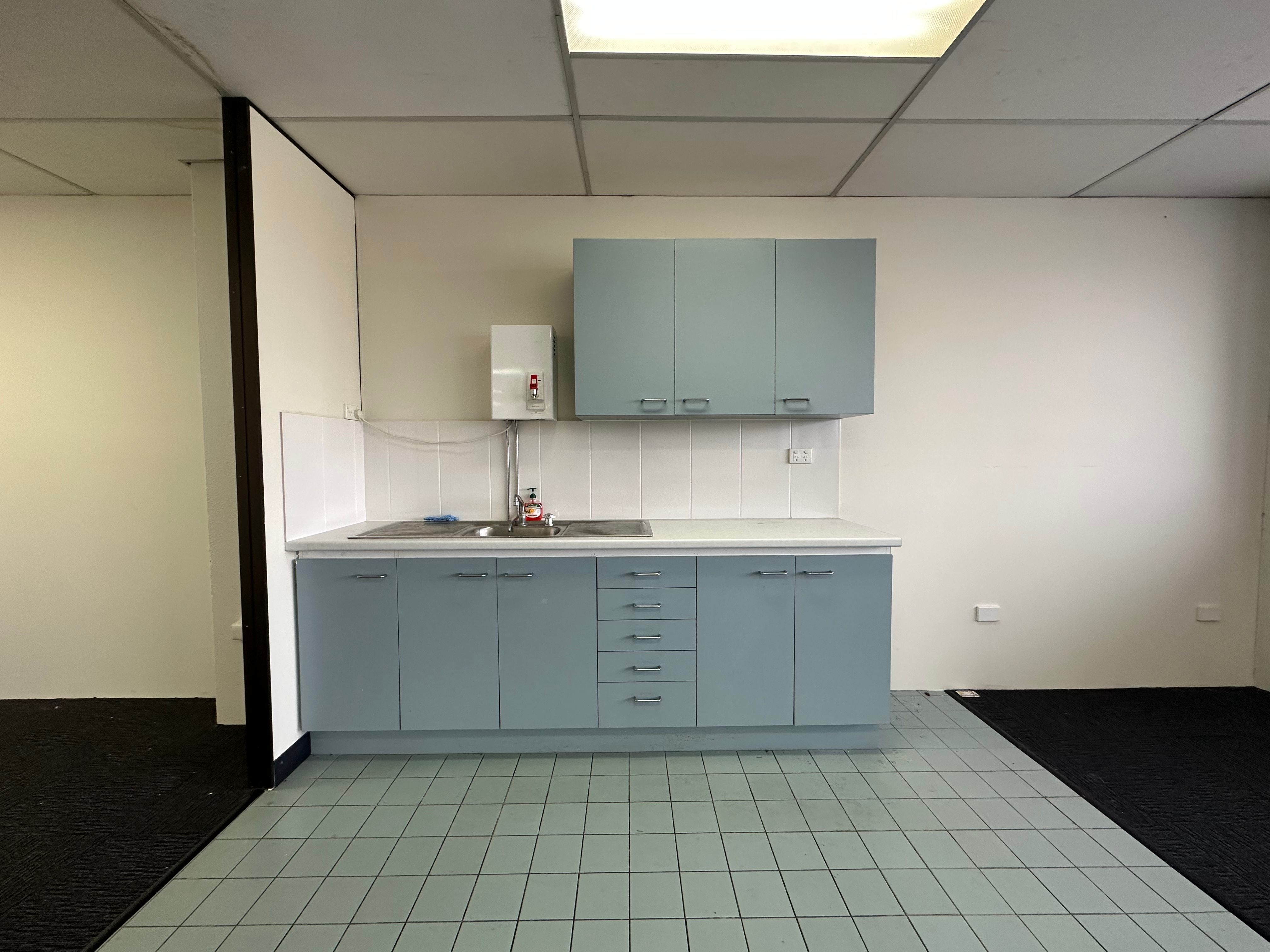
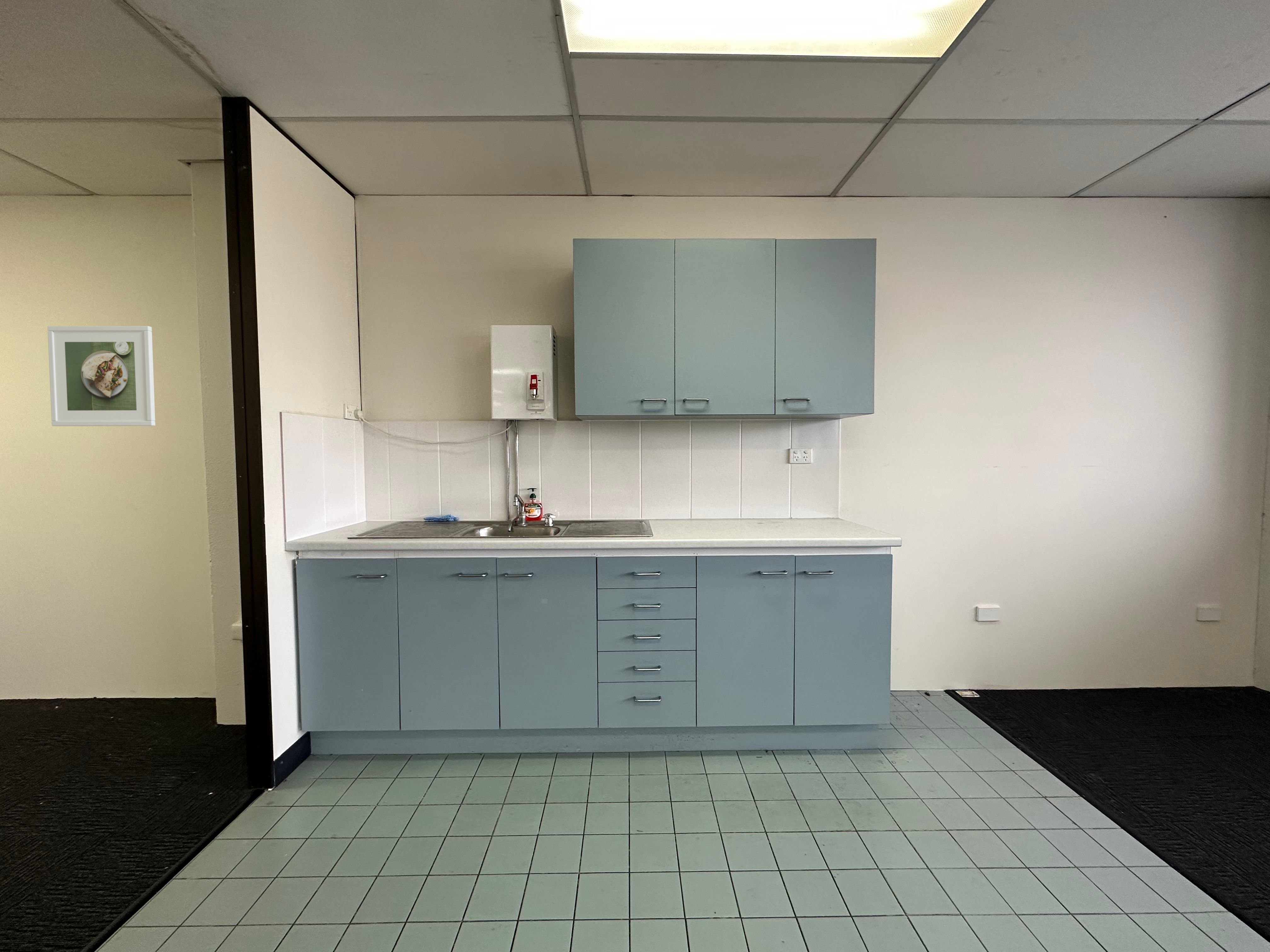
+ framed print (102, 376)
